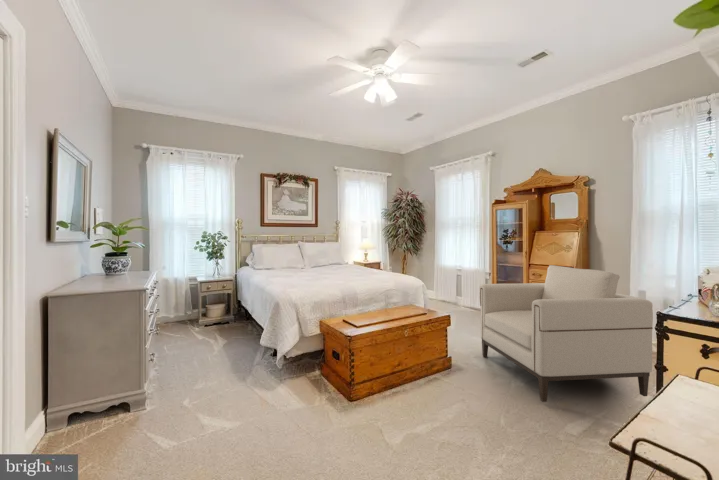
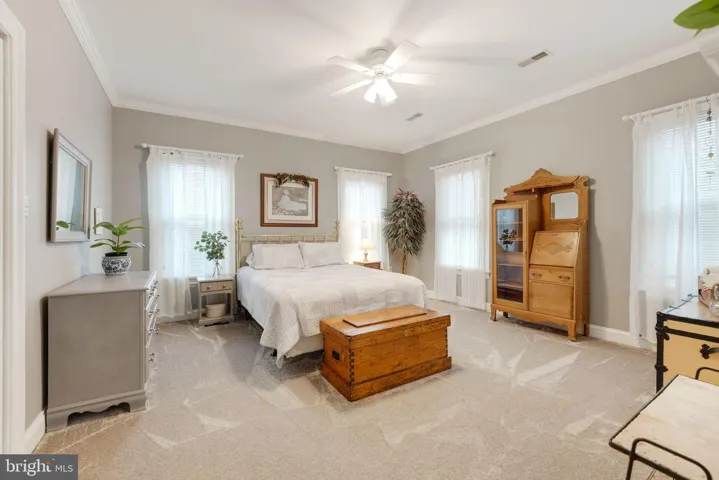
- chair (552, 321)
